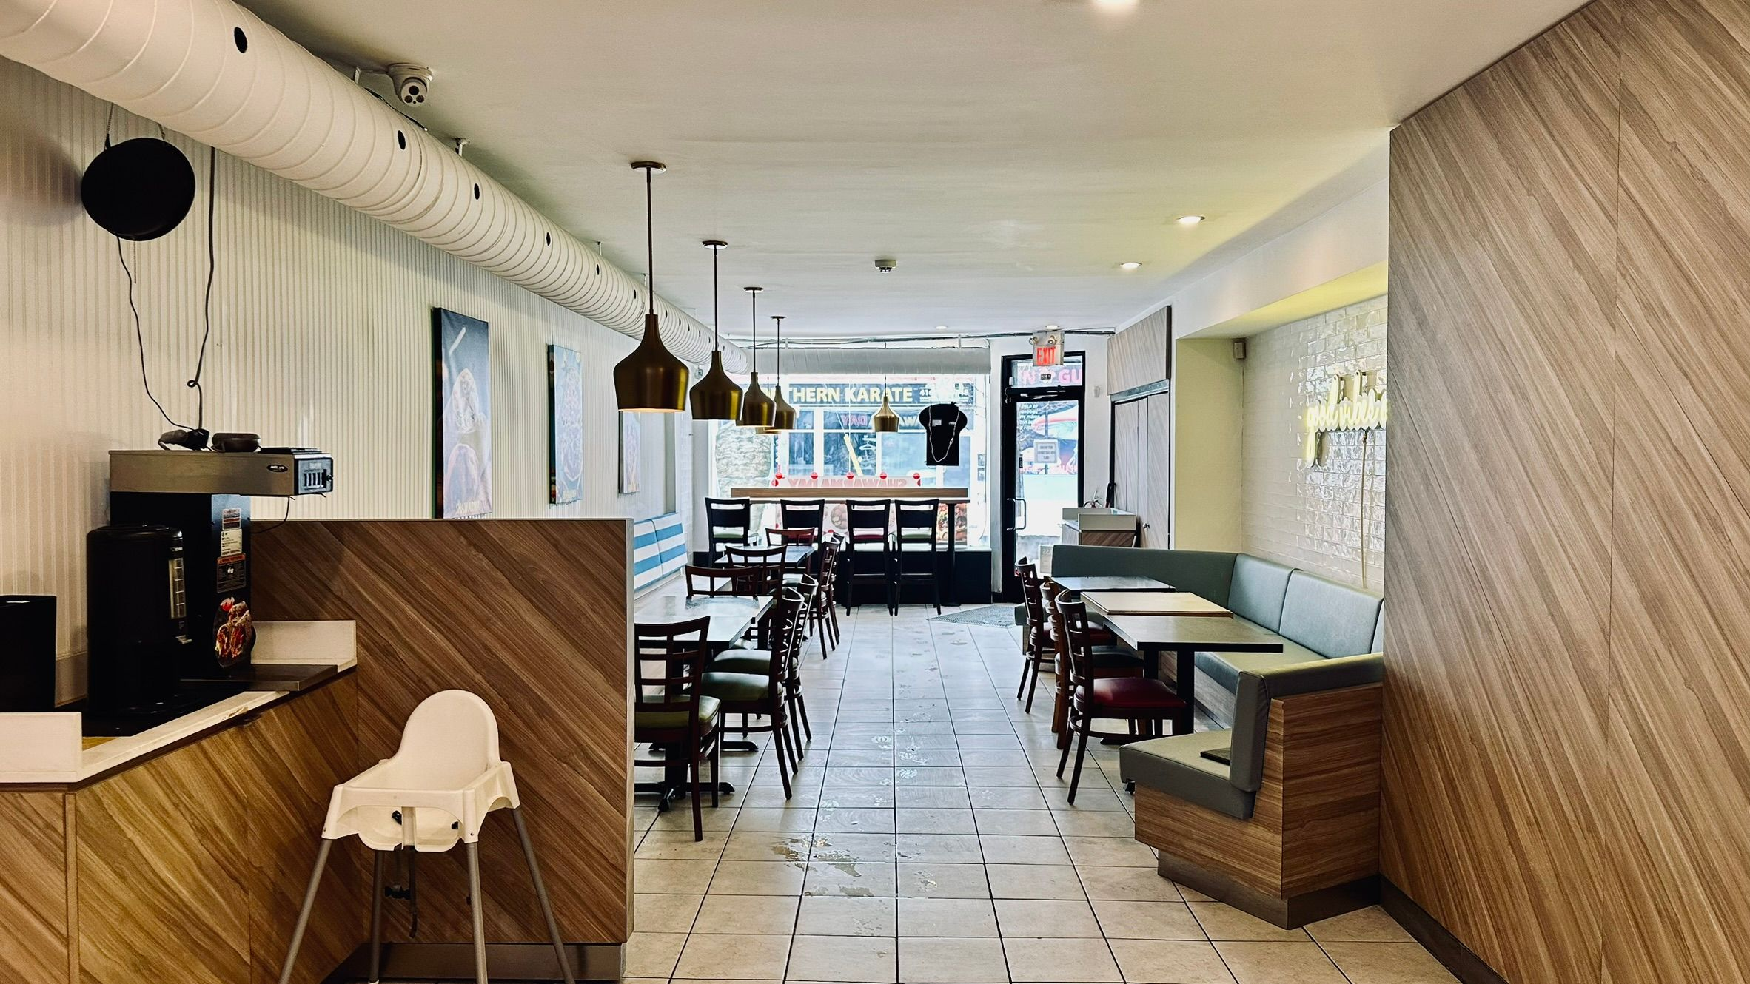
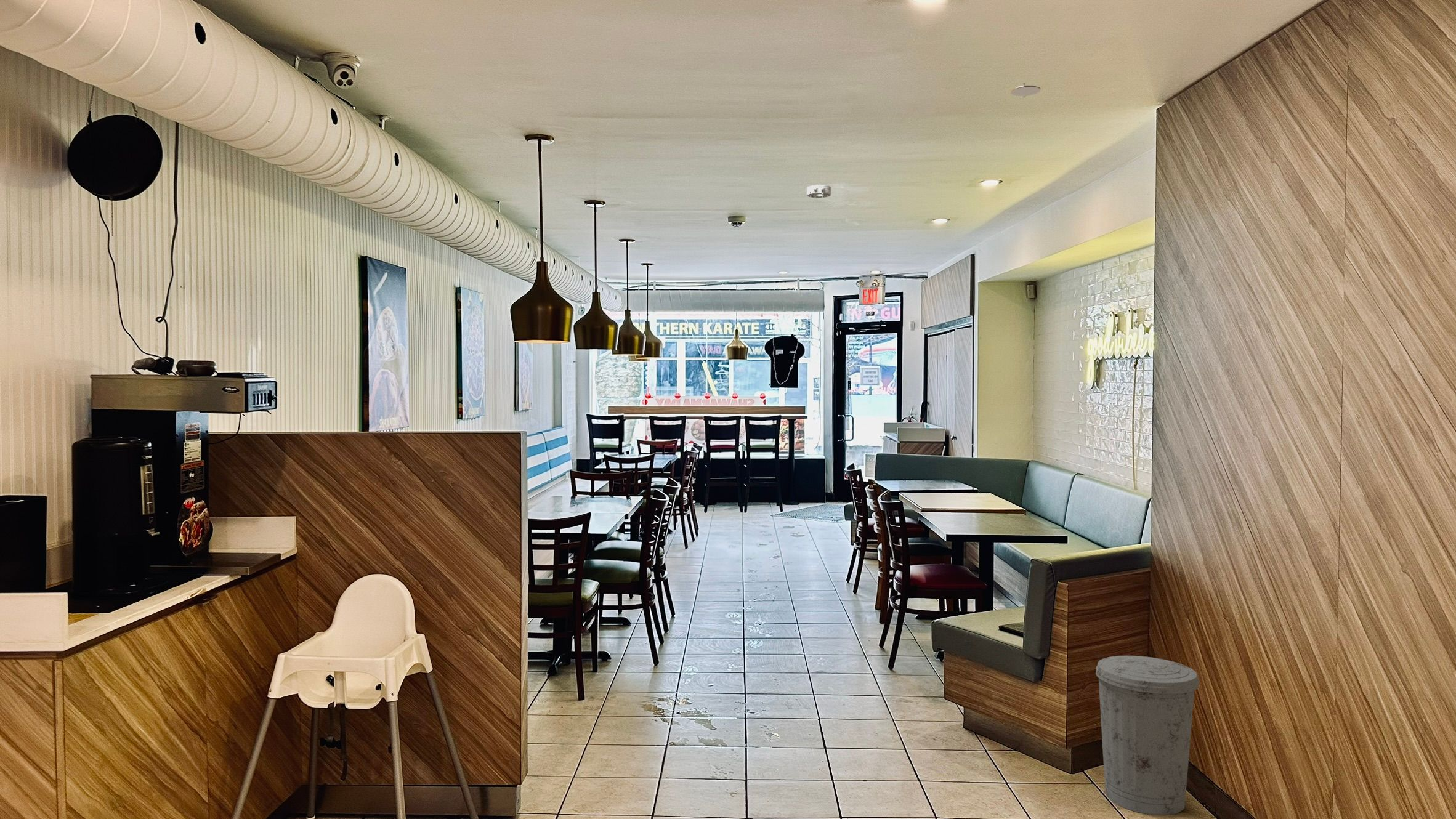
+ smoke detector (819, 191)
+ trash can (1146, 731)
+ recessed light (1025, 89)
